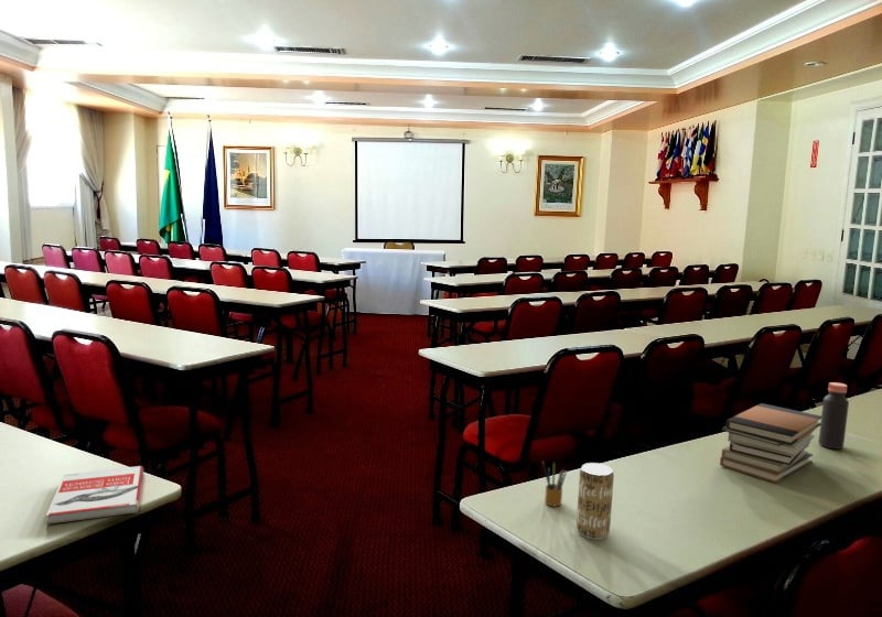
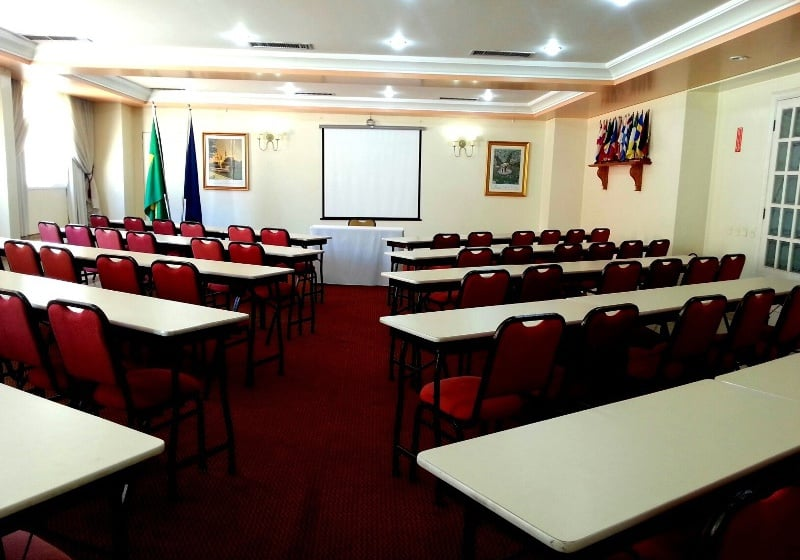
- bottle (833, 414)
- pencil box (552, 483)
- beverage can (594, 500)
- book stack (771, 441)
- book (99, 491)
